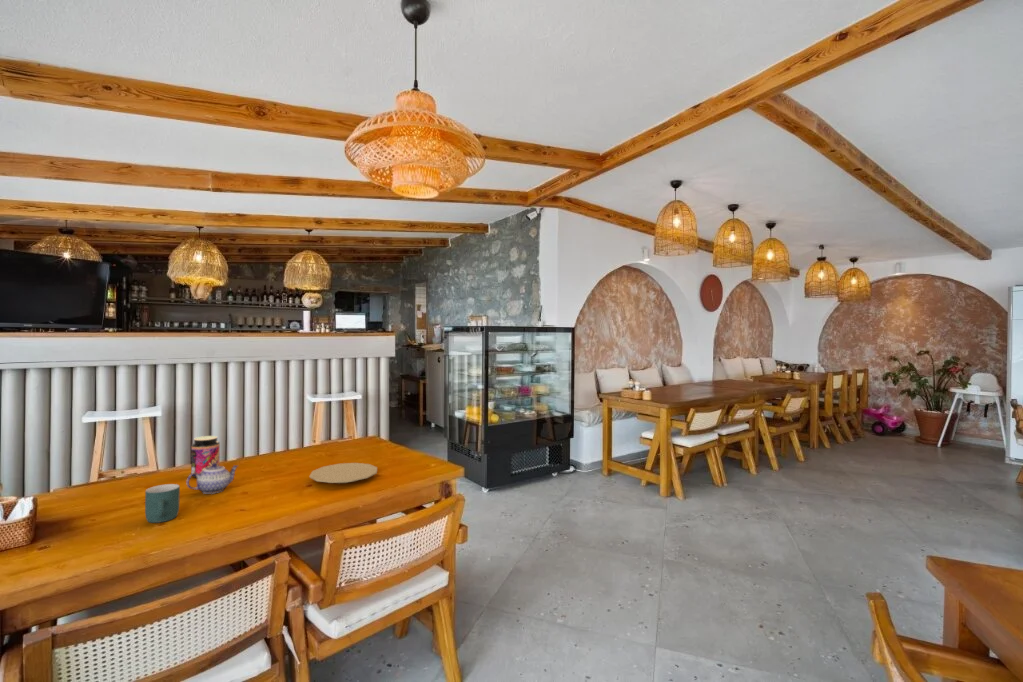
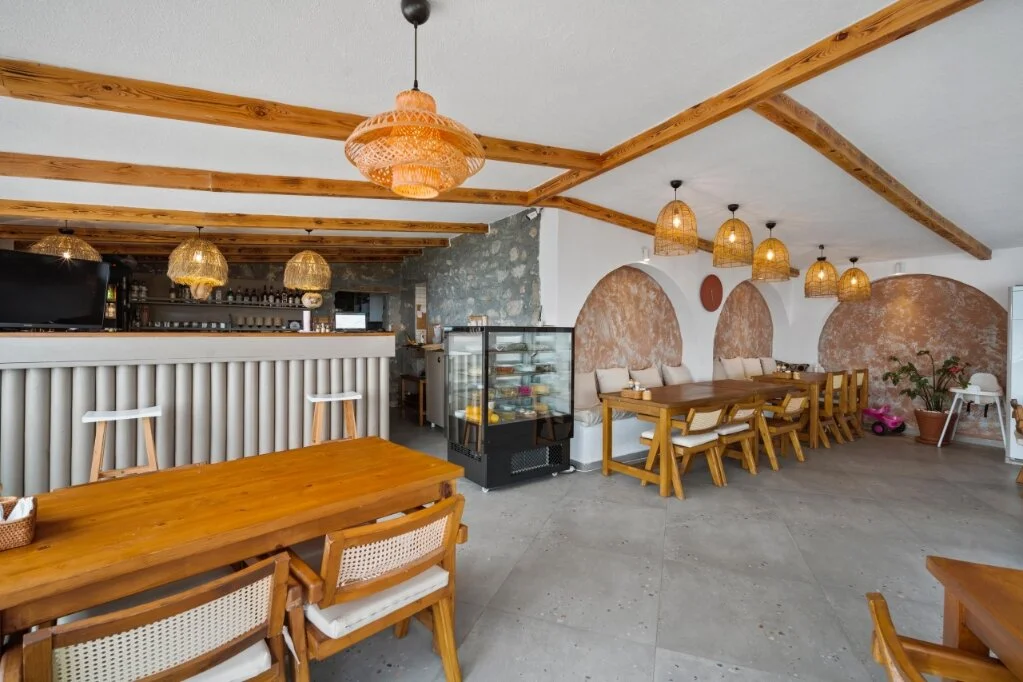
- teapot (213, 477)
- mug (164, 504)
- plate (344, 475)
- jar (205, 456)
